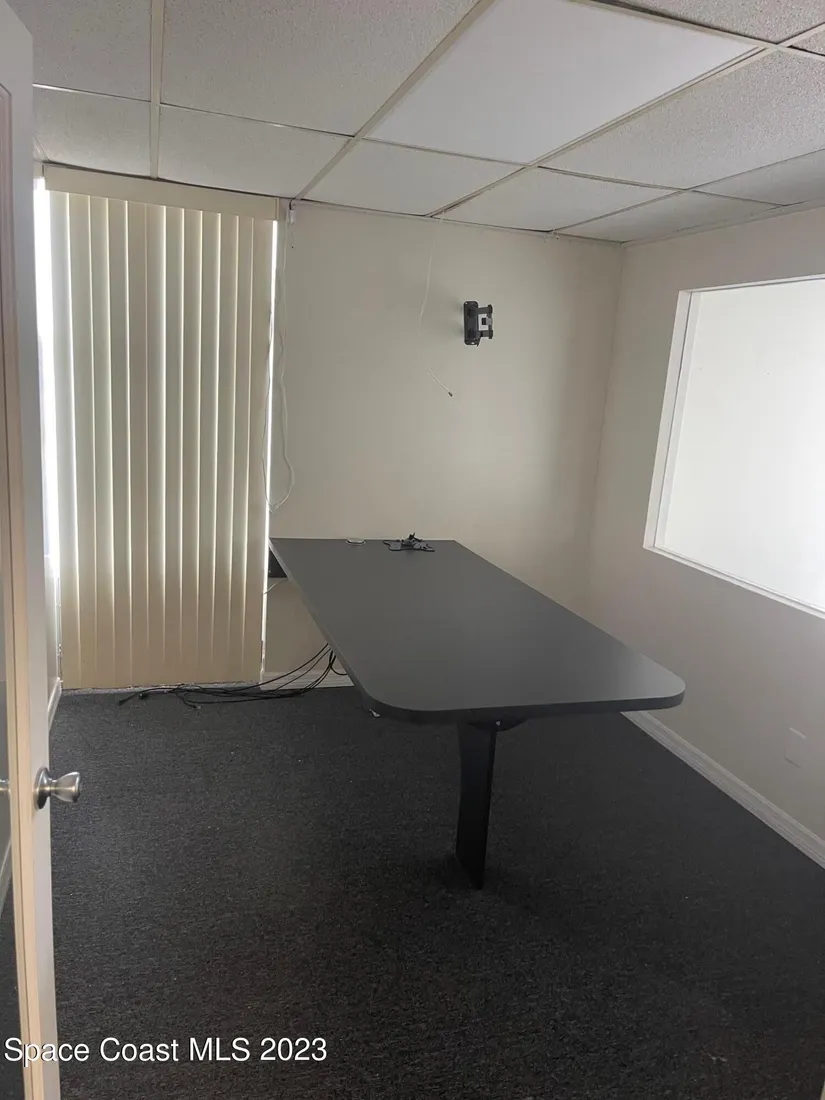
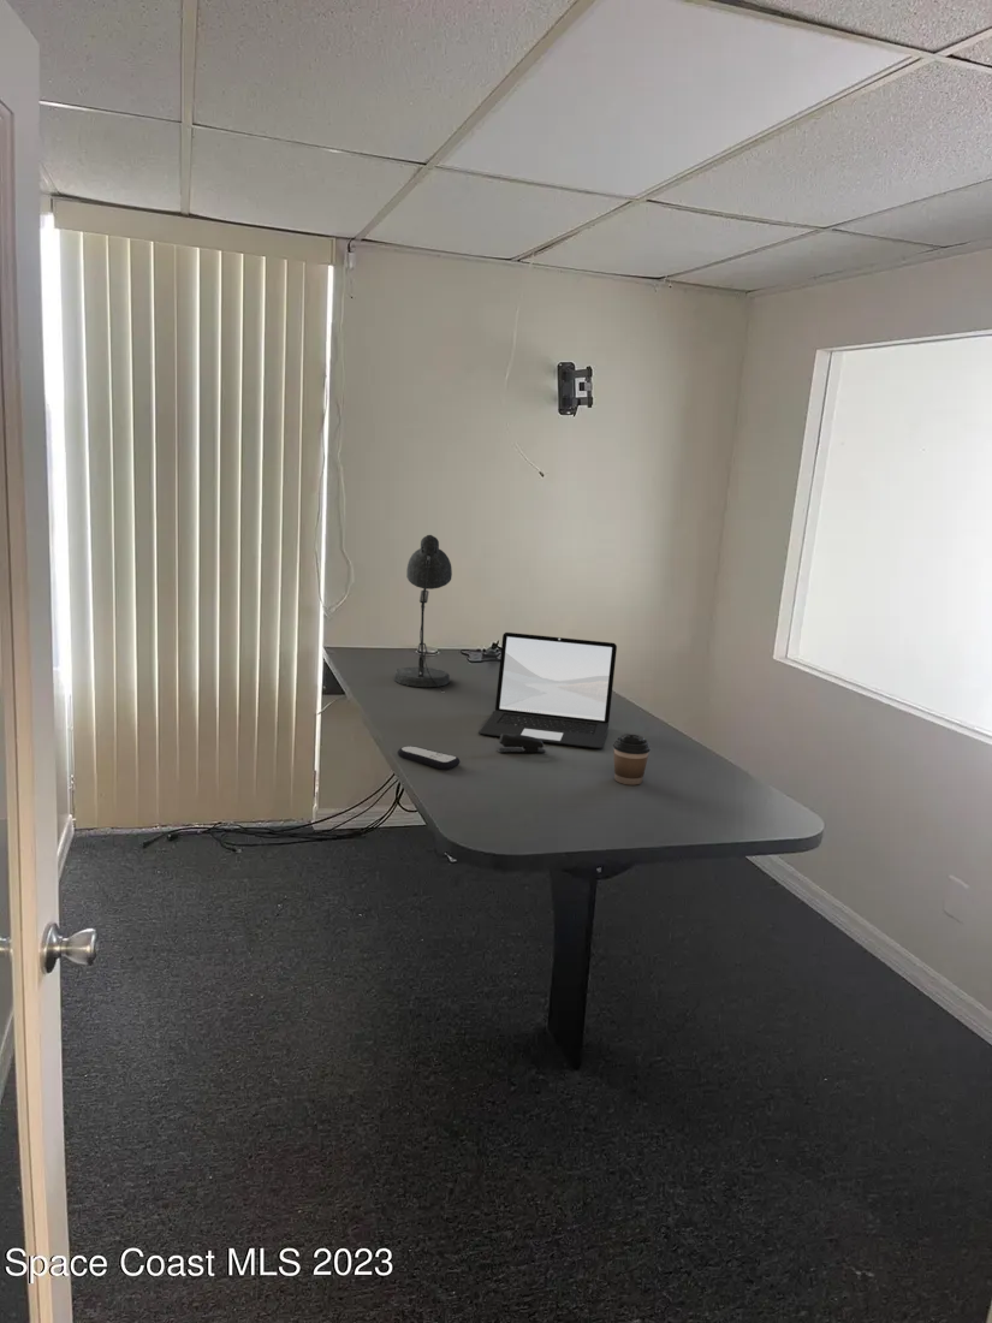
+ stapler (522, 742)
+ desk lamp (423, 609)
+ coffee cup (630, 757)
+ remote control (427, 757)
+ laptop (550, 687)
